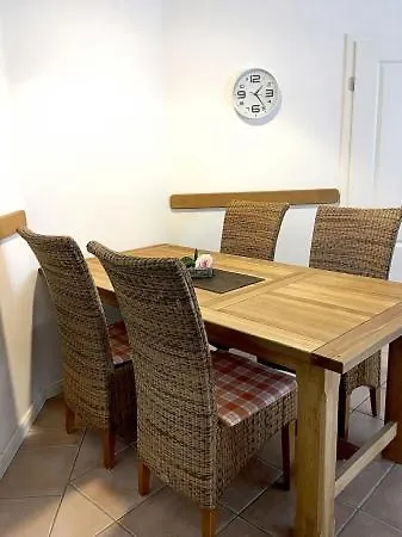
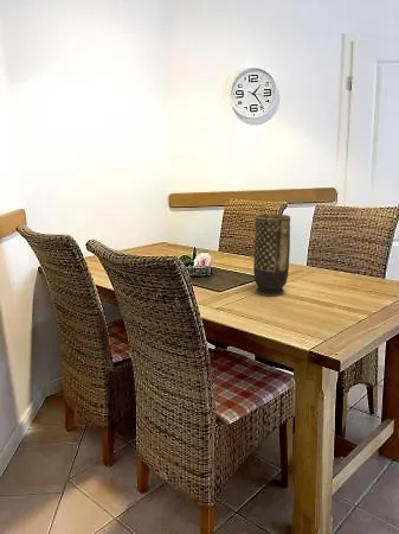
+ vase (270, 254)
